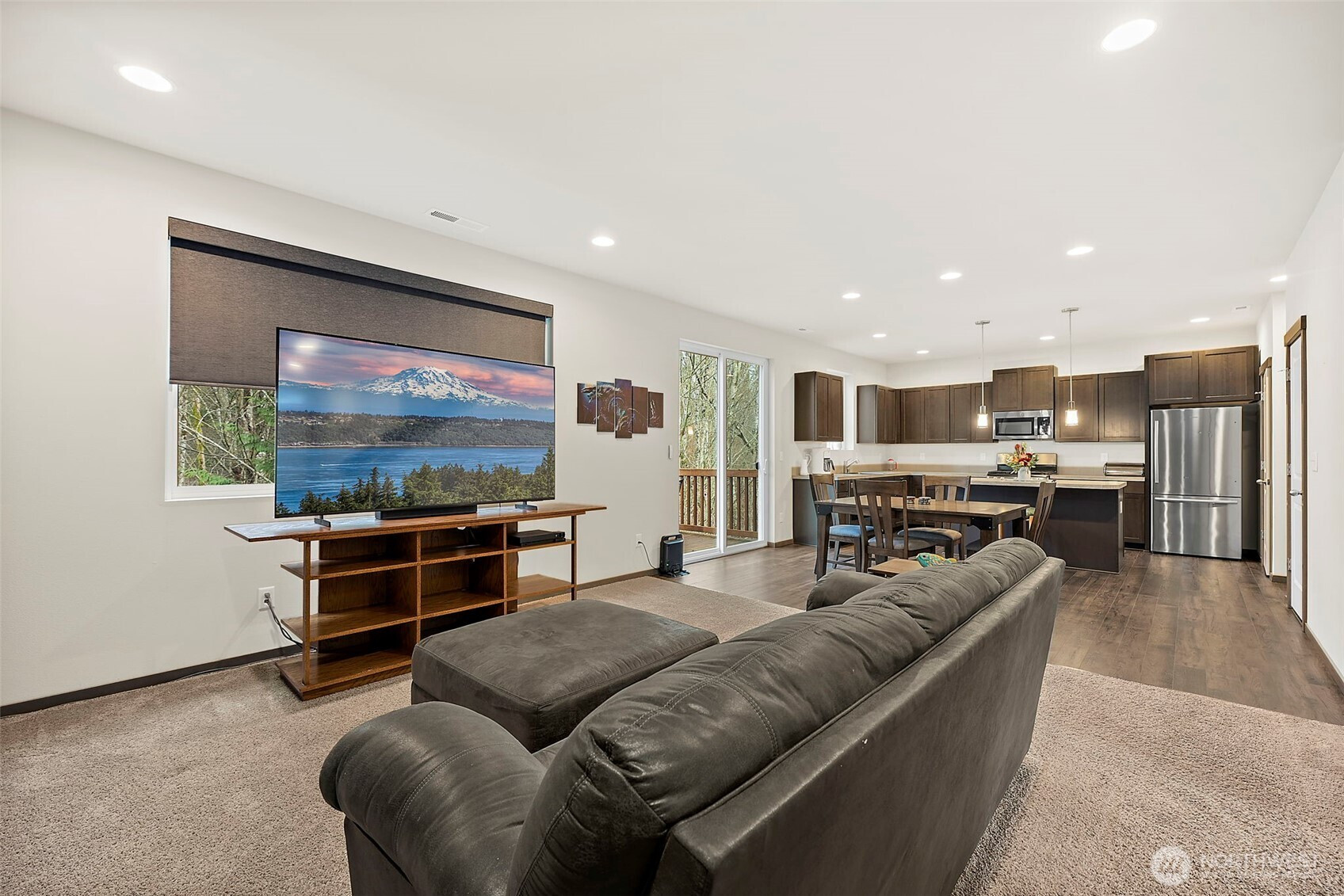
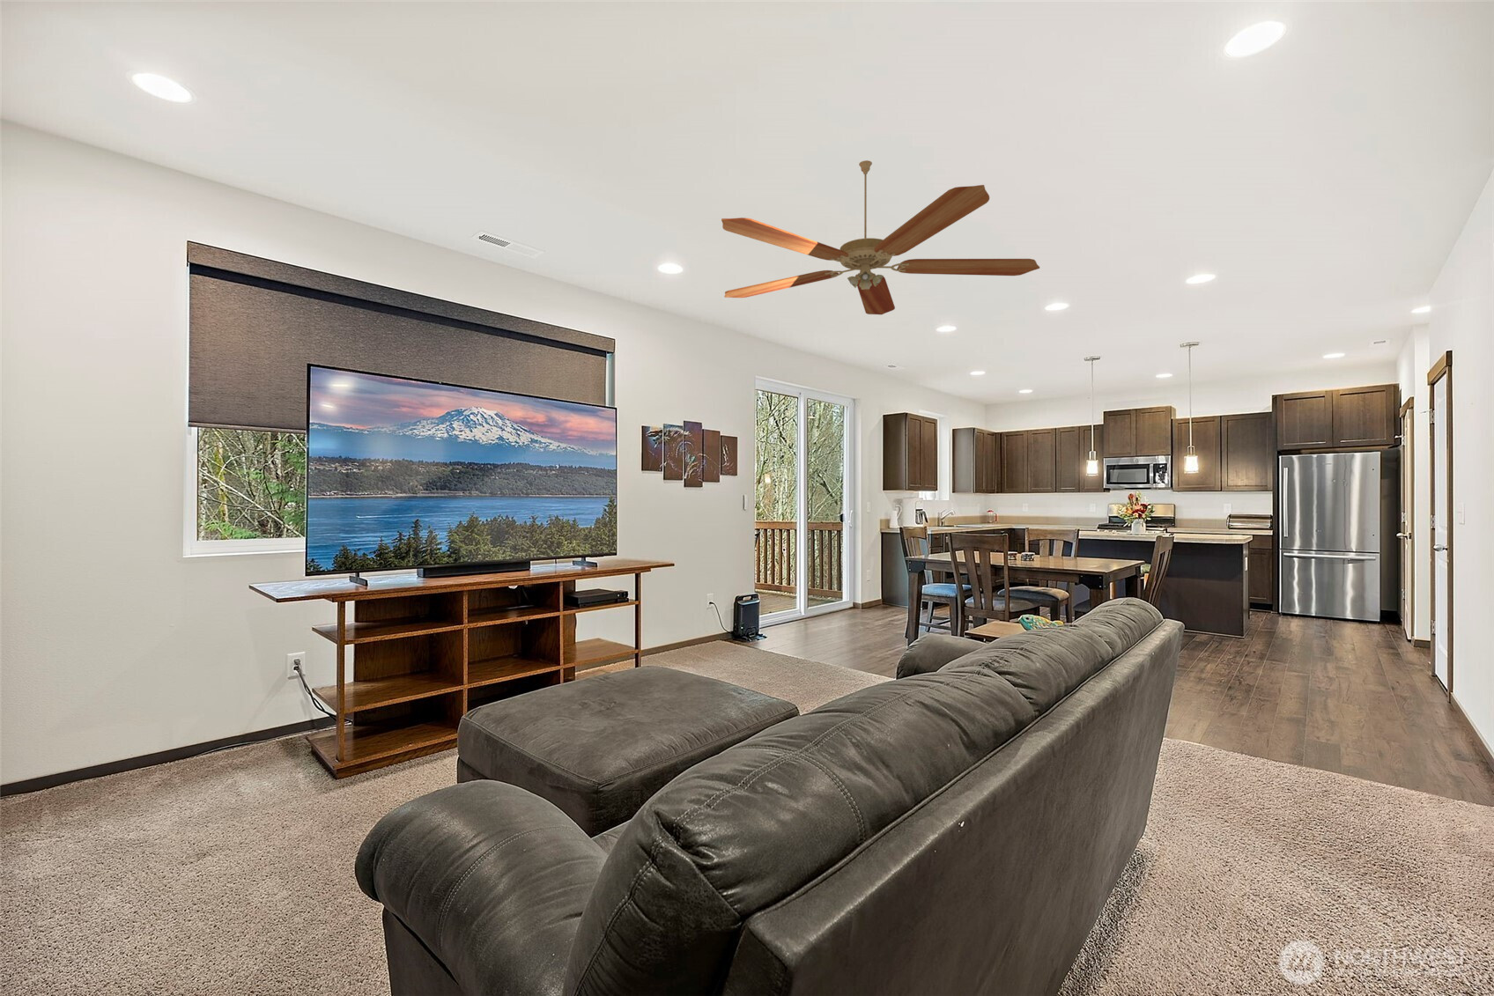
+ ceiling fan (866, 229)
